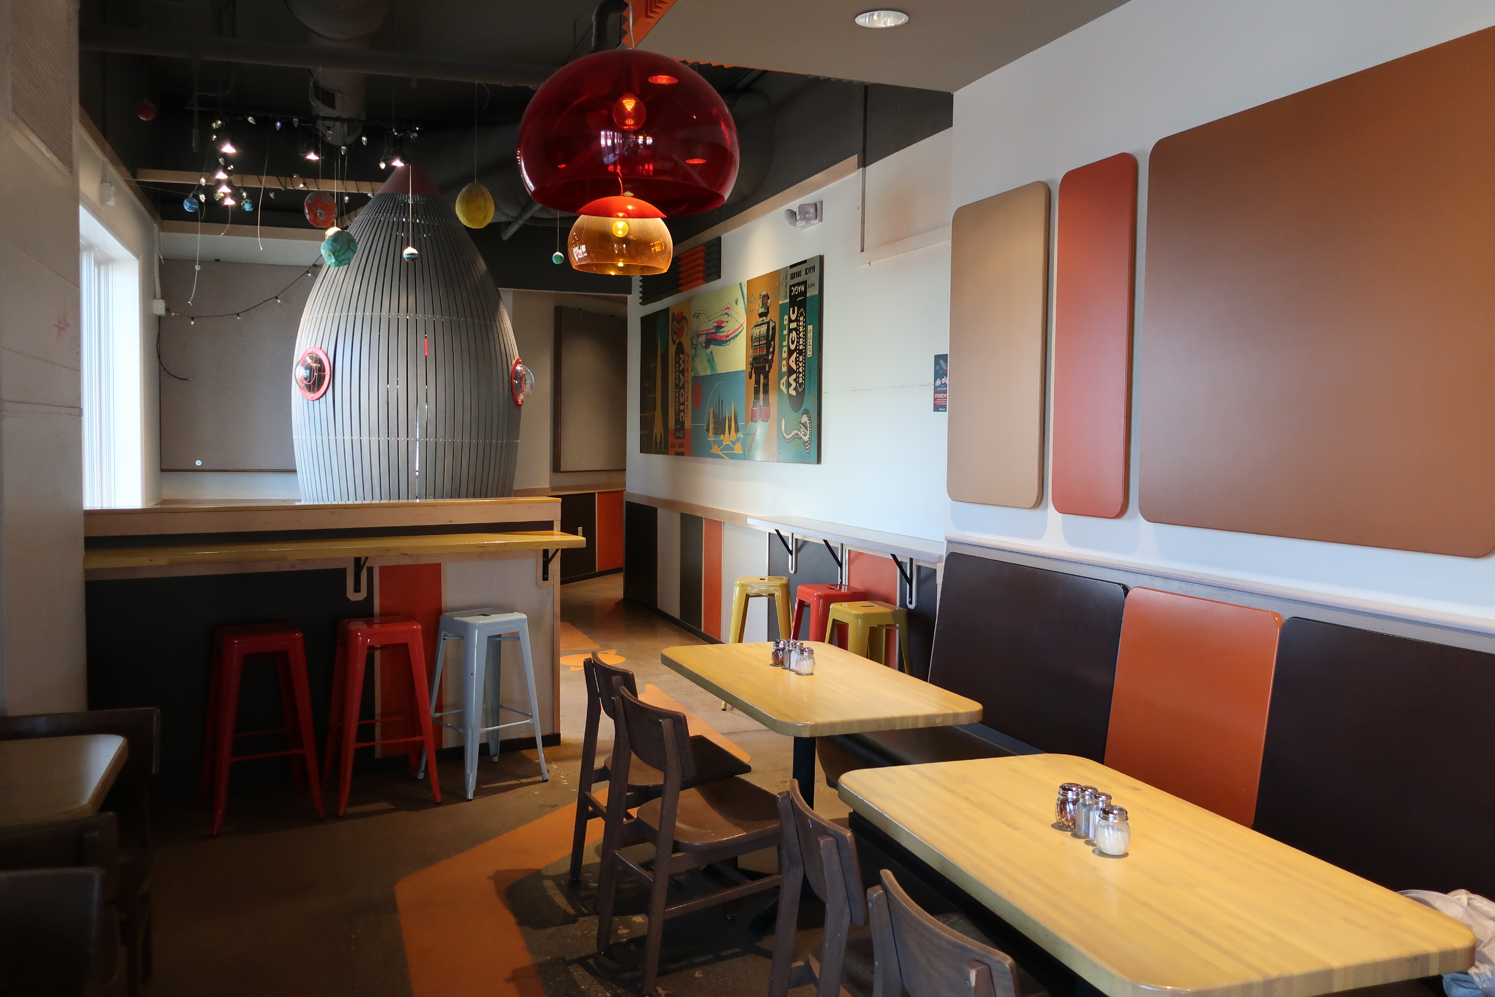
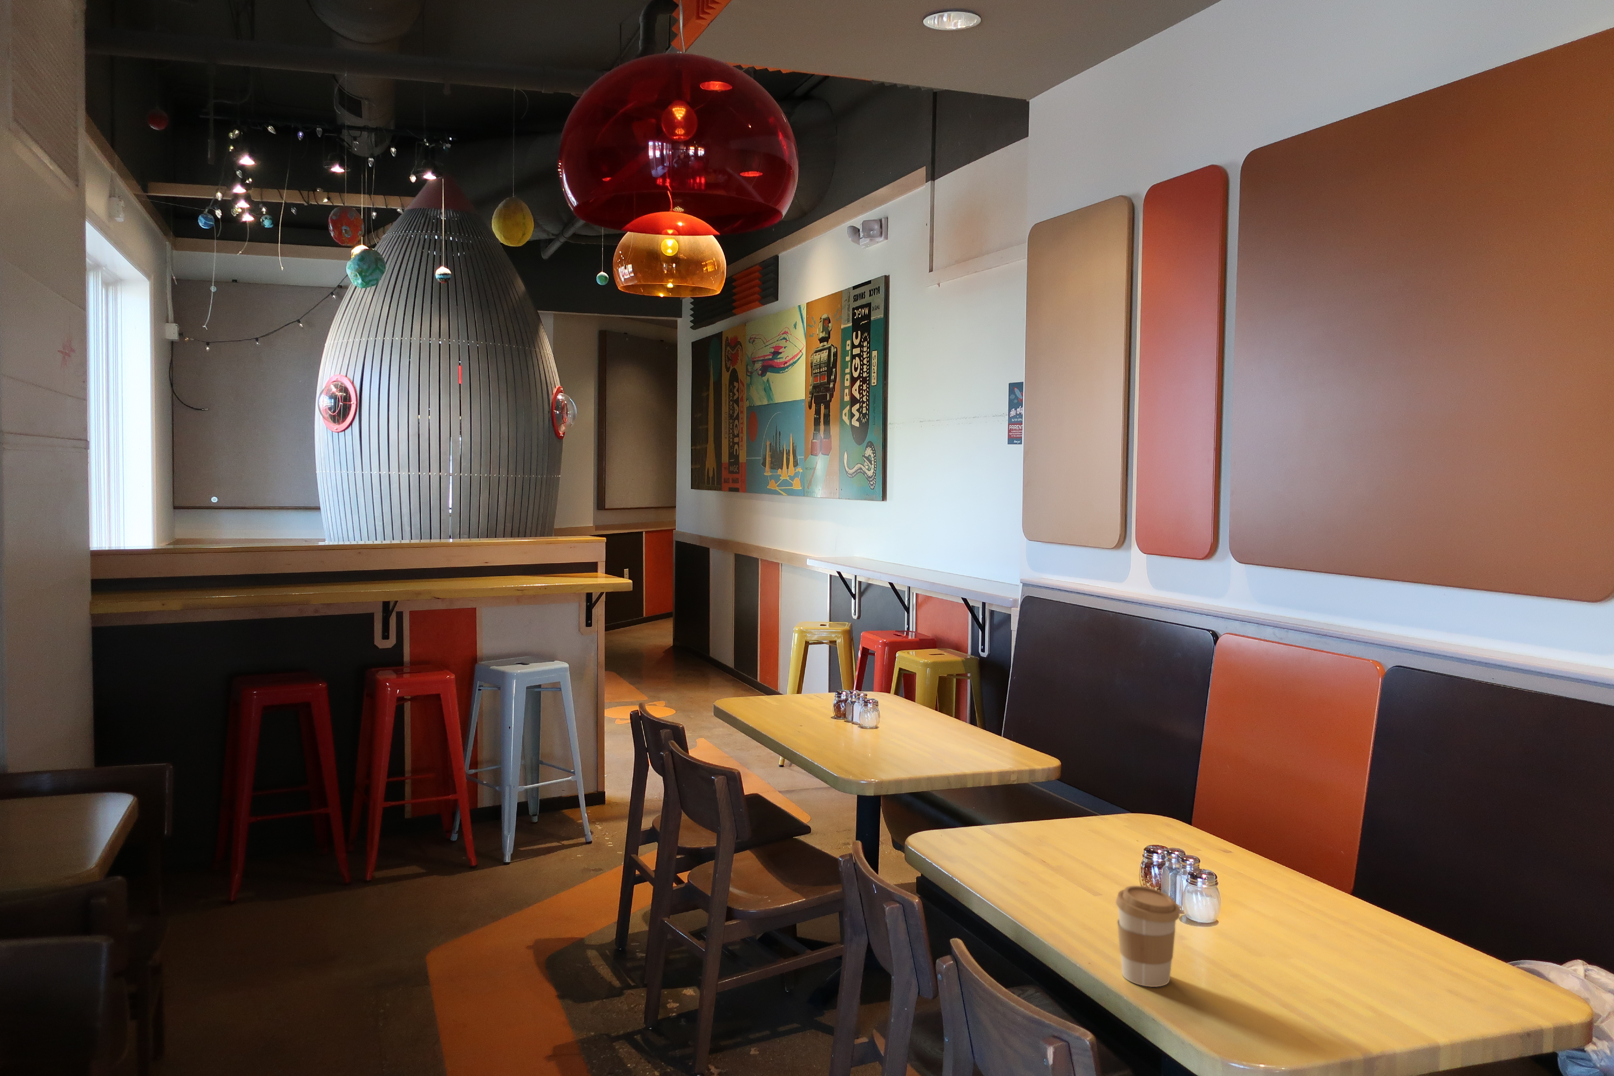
+ coffee cup (1147, 934)
